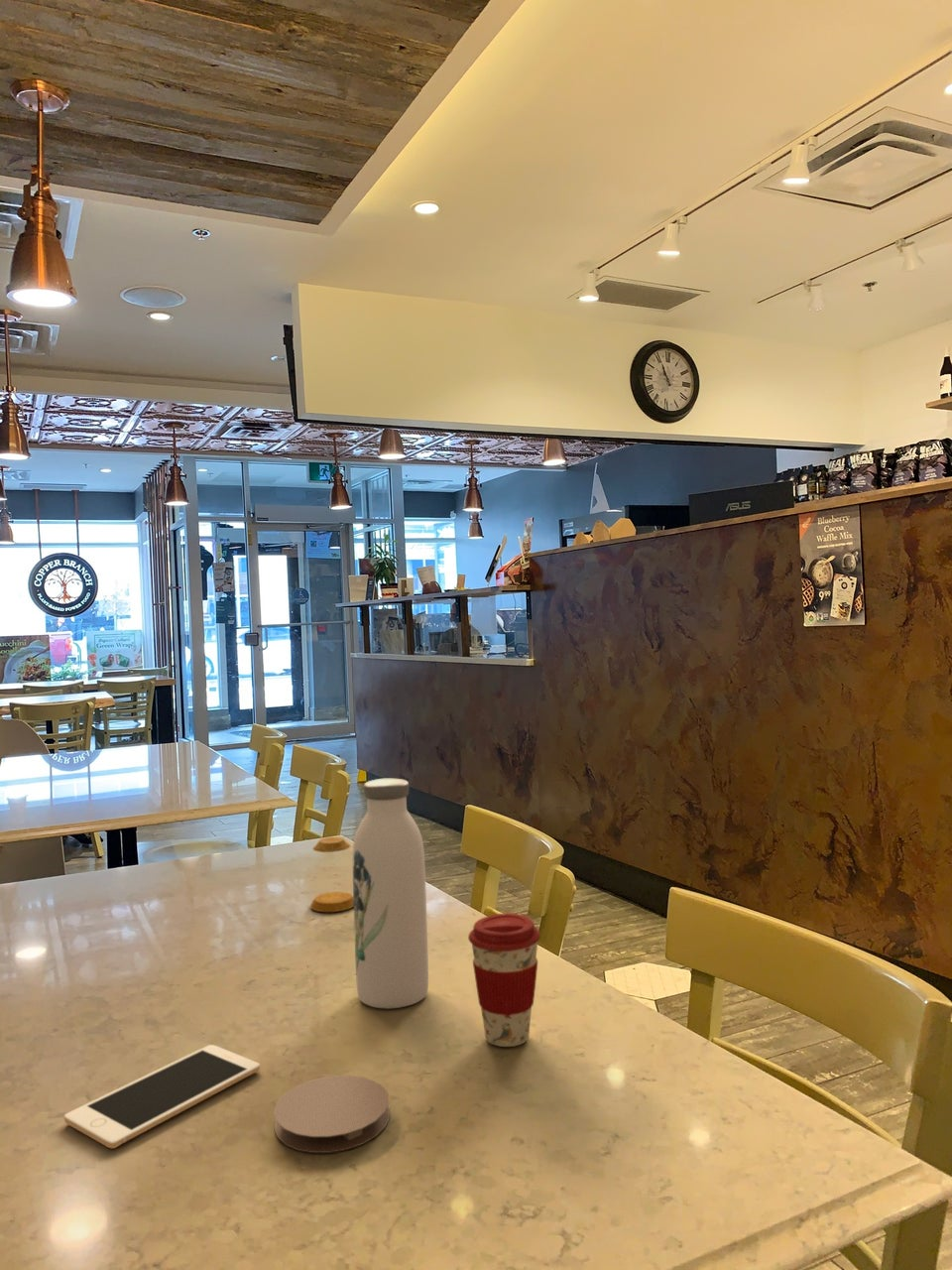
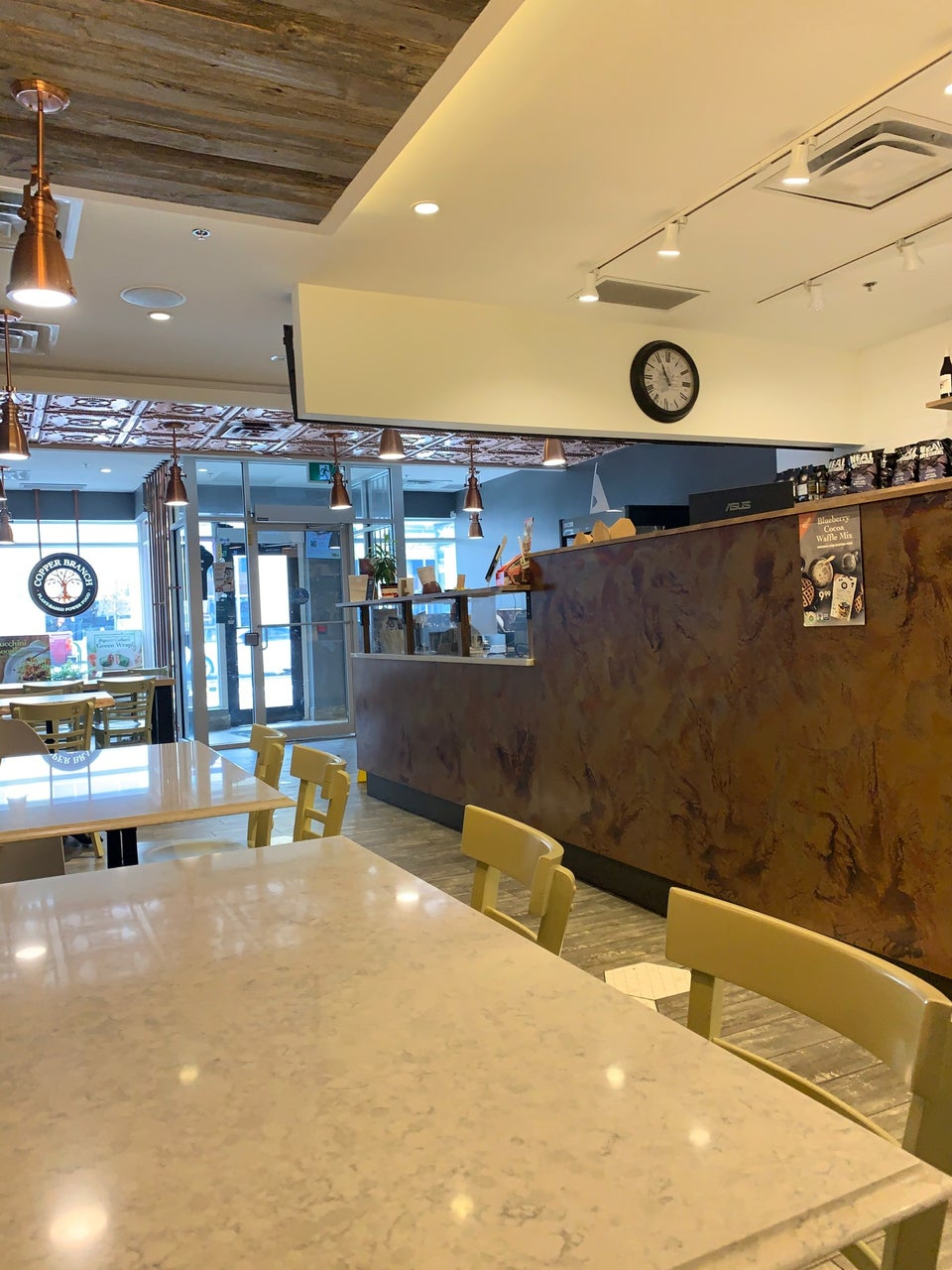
- cell phone (167, 1091)
- water bottle (389, 887)
- coffee cup (505, 979)
- coaster (332, 1111)
- salt shaker (332, 892)
